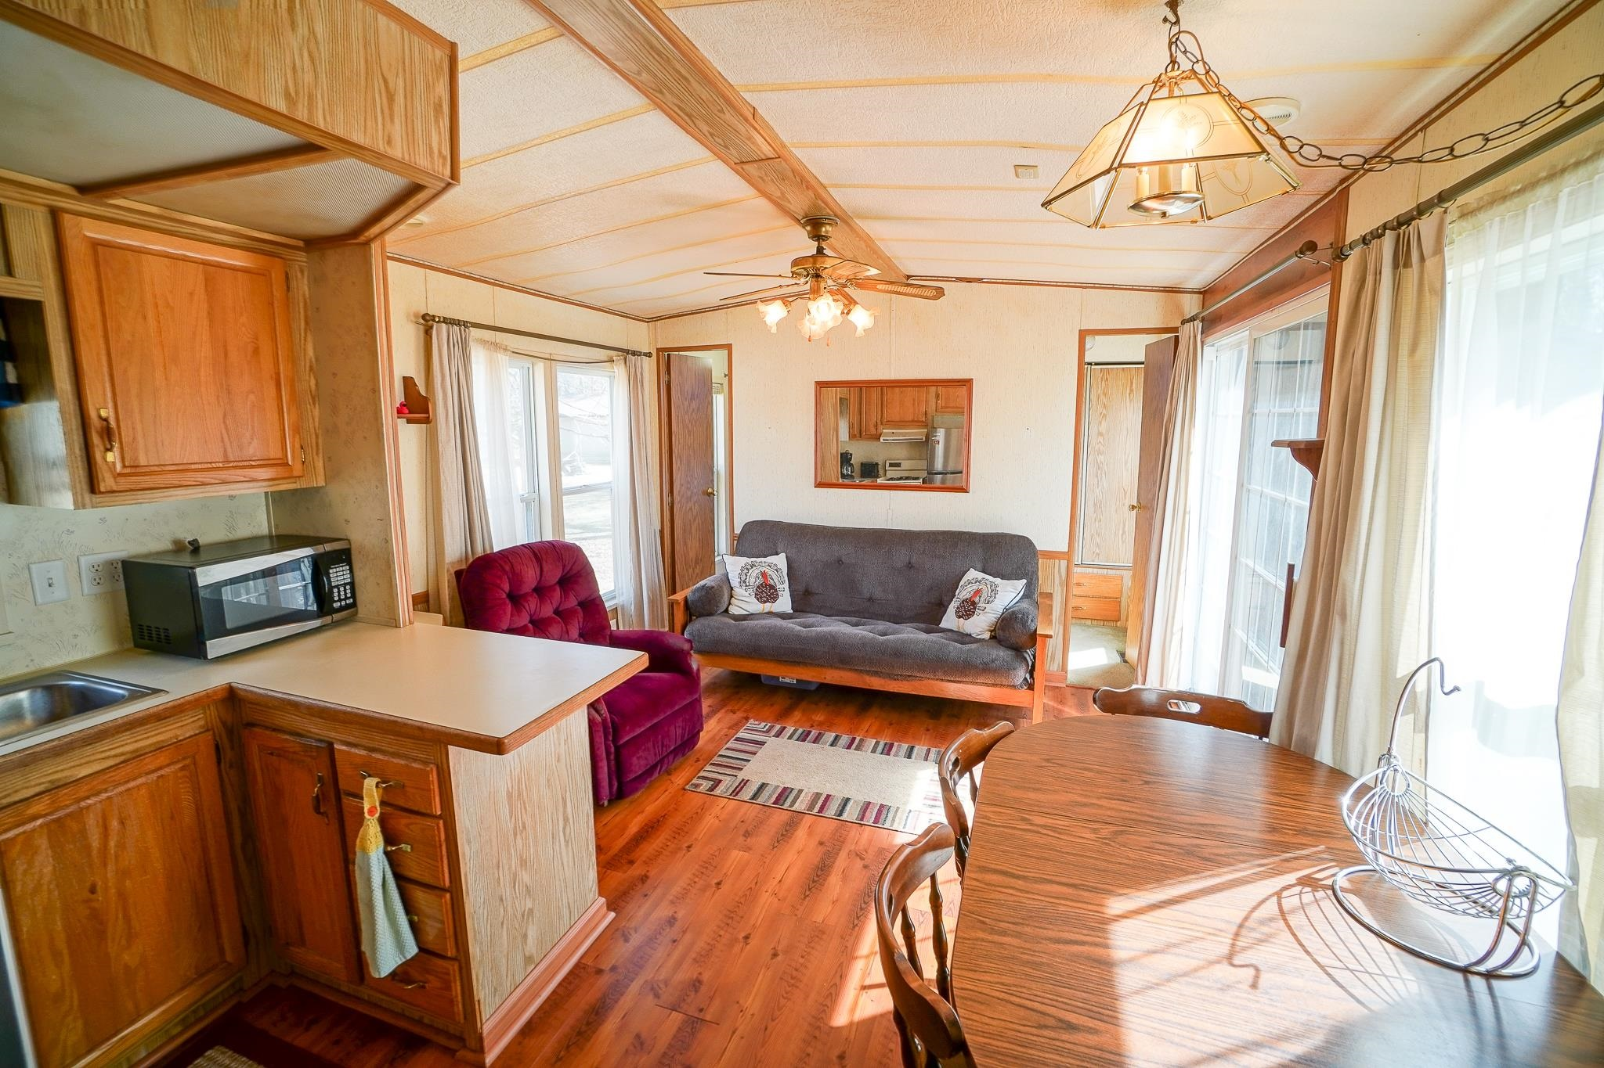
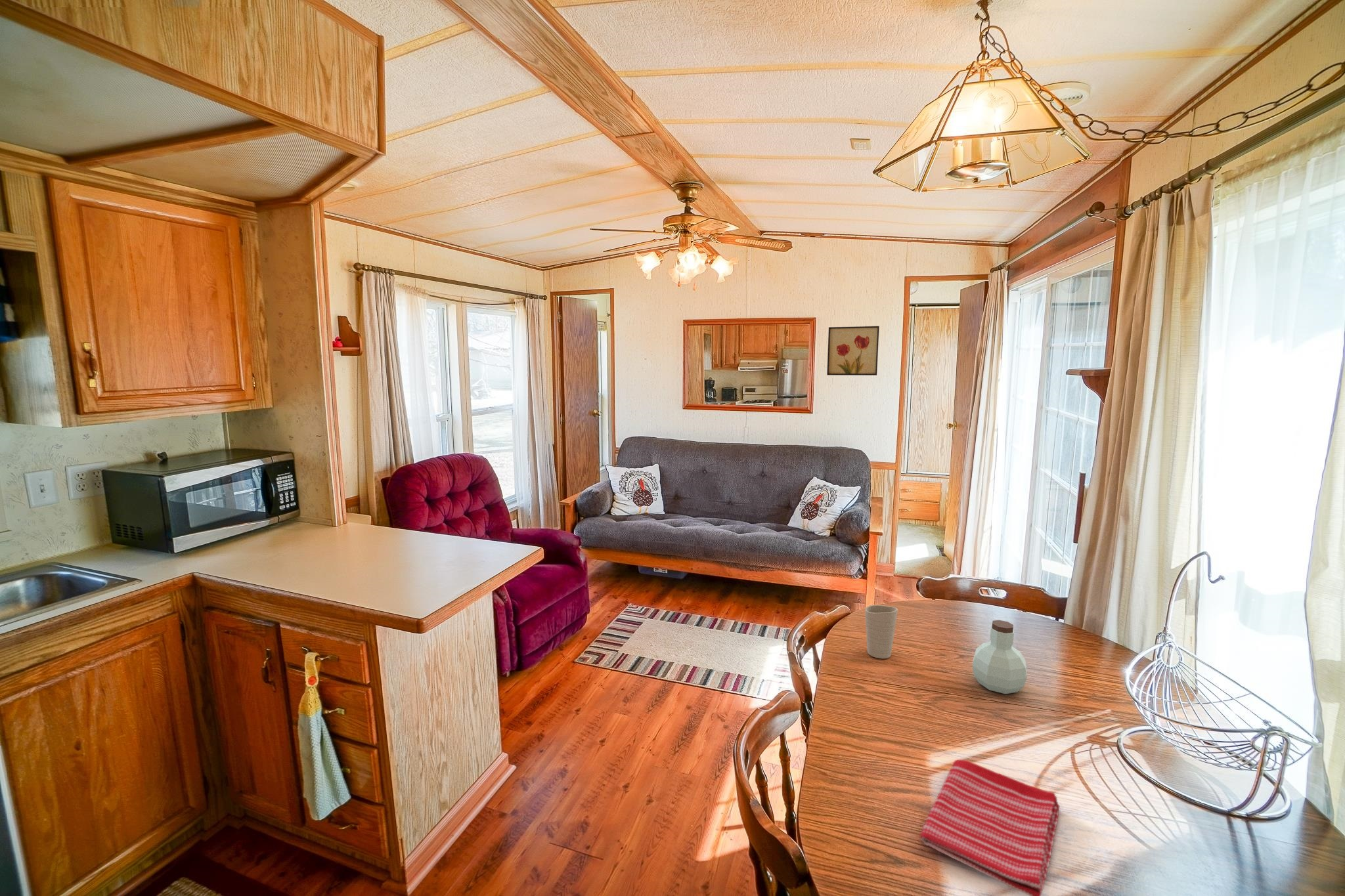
+ wall art (852, 351)
+ cup (880, 629)
+ dish towel (992, 817)
+ jar (1000, 654)
